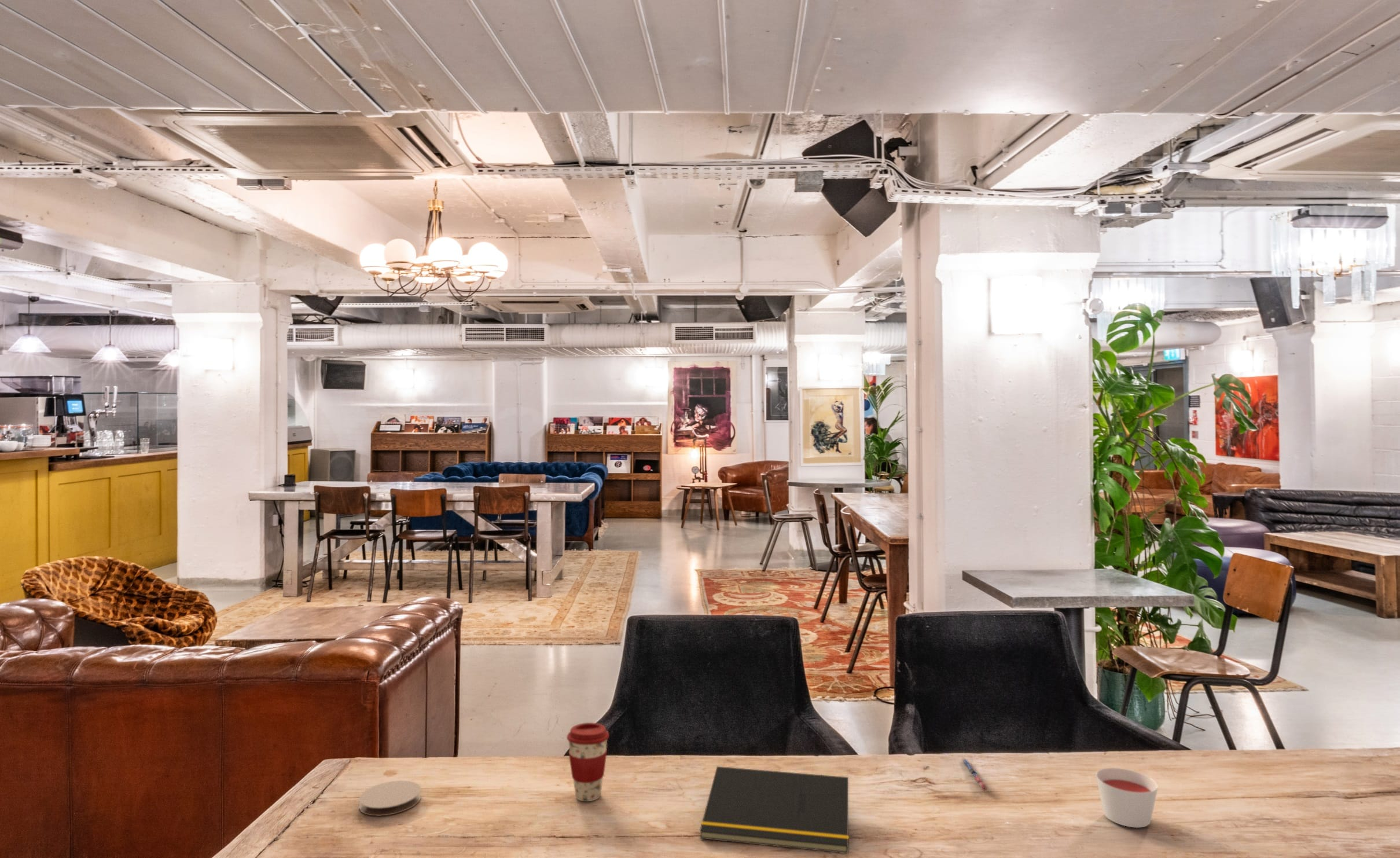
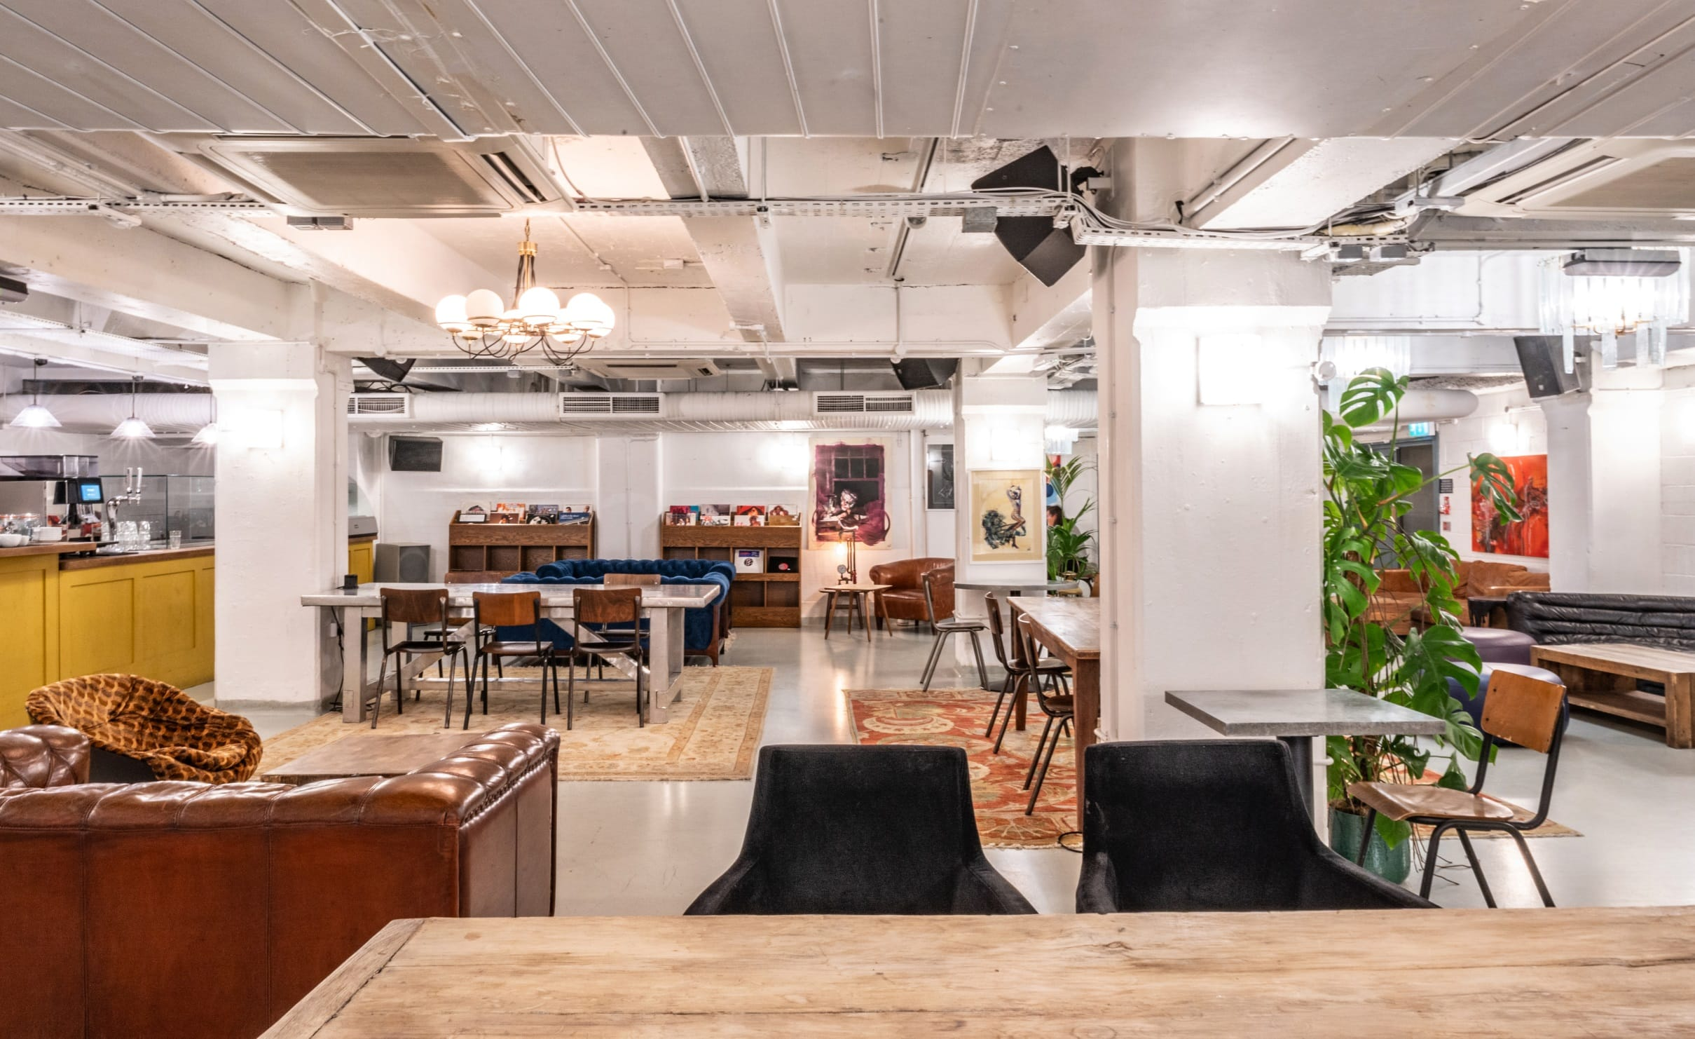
- coffee cup (588, 762)
- candle (1126, 799)
- notepad (777, 806)
- pen (973, 772)
- coaster (390, 797)
